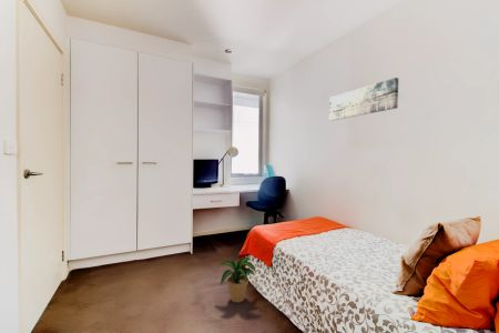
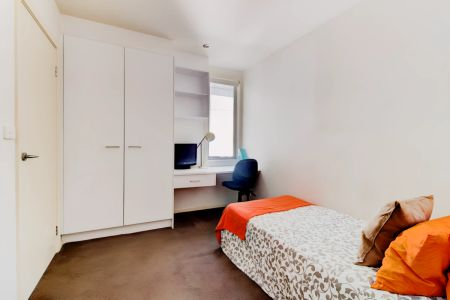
- wall art (358, 102)
- potted plant (237, 280)
